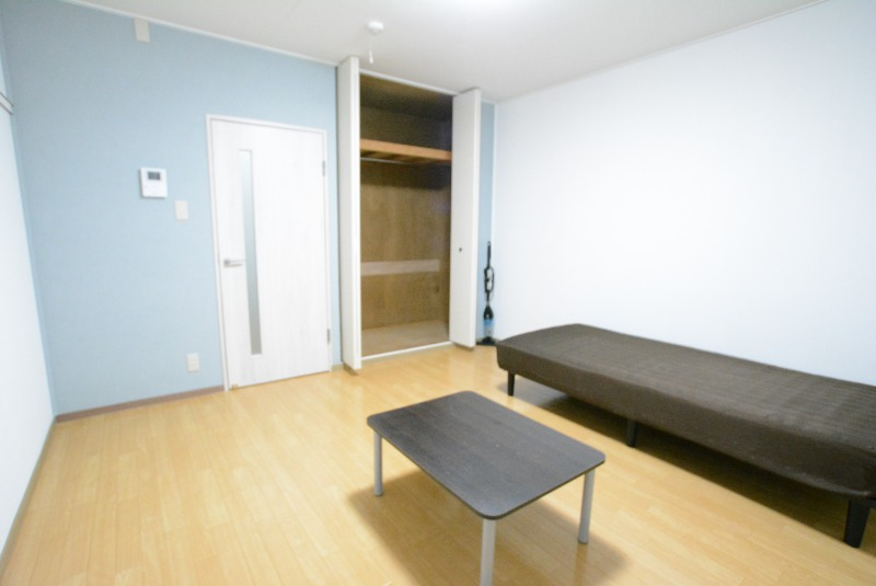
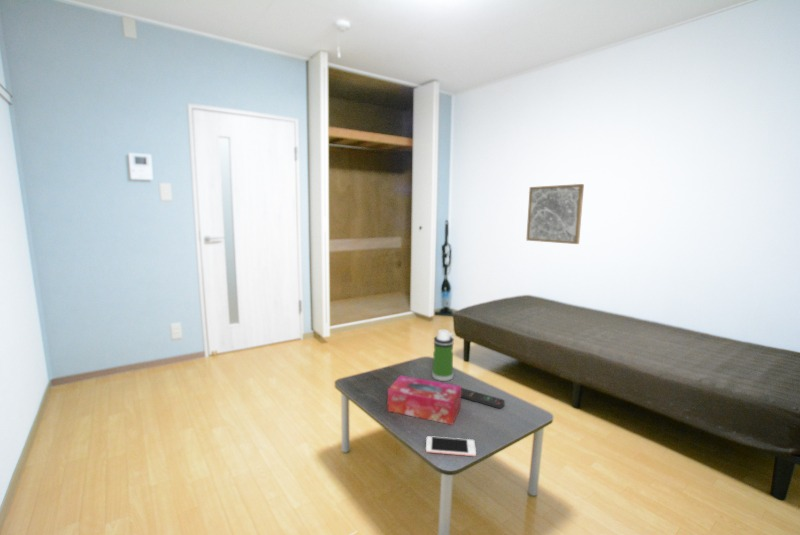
+ remote control (479, 397)
+ tissue box (424, 398)
+ cell phone (450, 446)
+ water bottle (443, 353)
+ wall art (553, 214)
